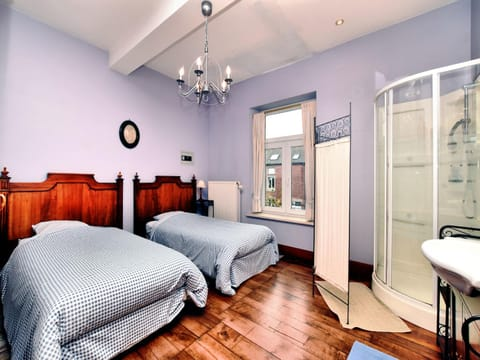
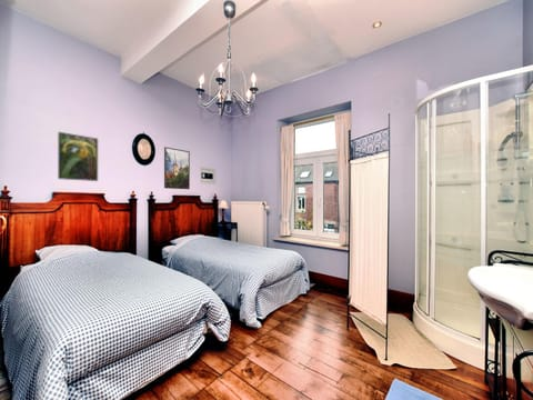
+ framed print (79, 158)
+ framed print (177, 169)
